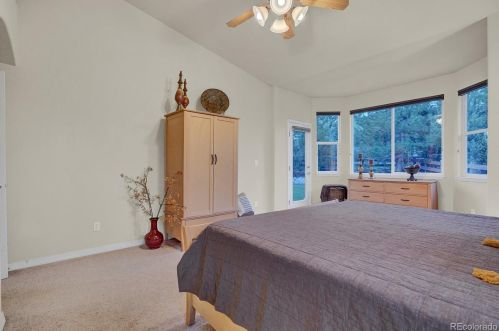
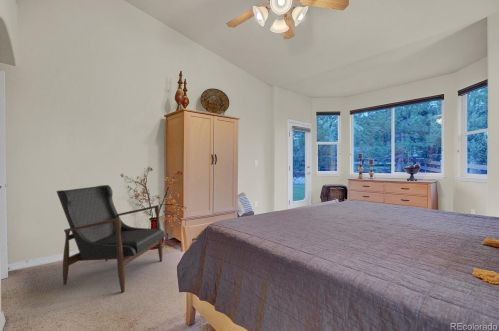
+ armchair (114, 230)
